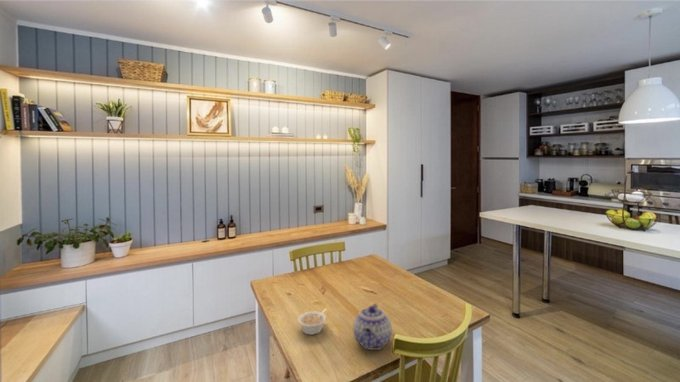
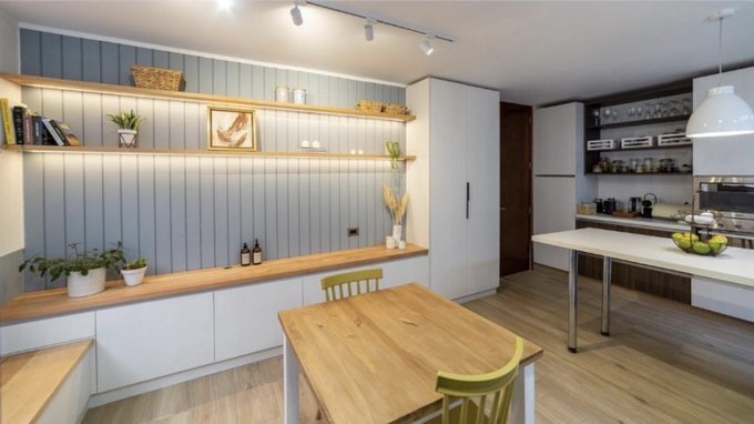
- legume (312, 322)
- teapot (372, 324)
